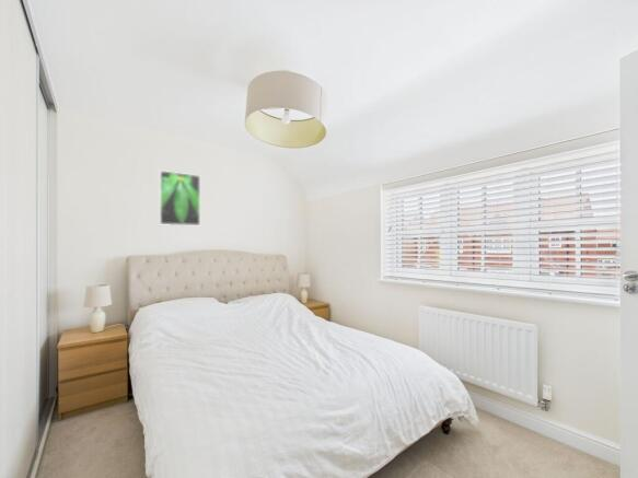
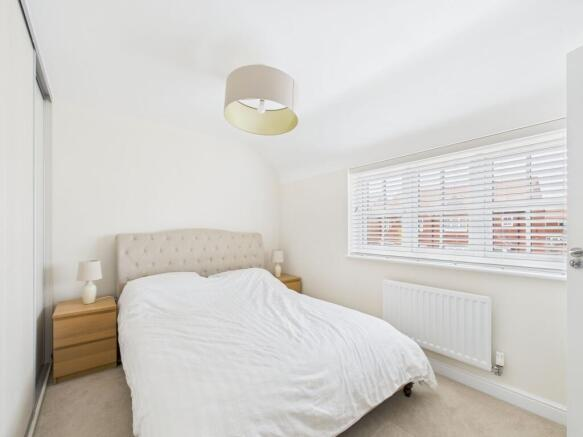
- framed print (179, 199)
